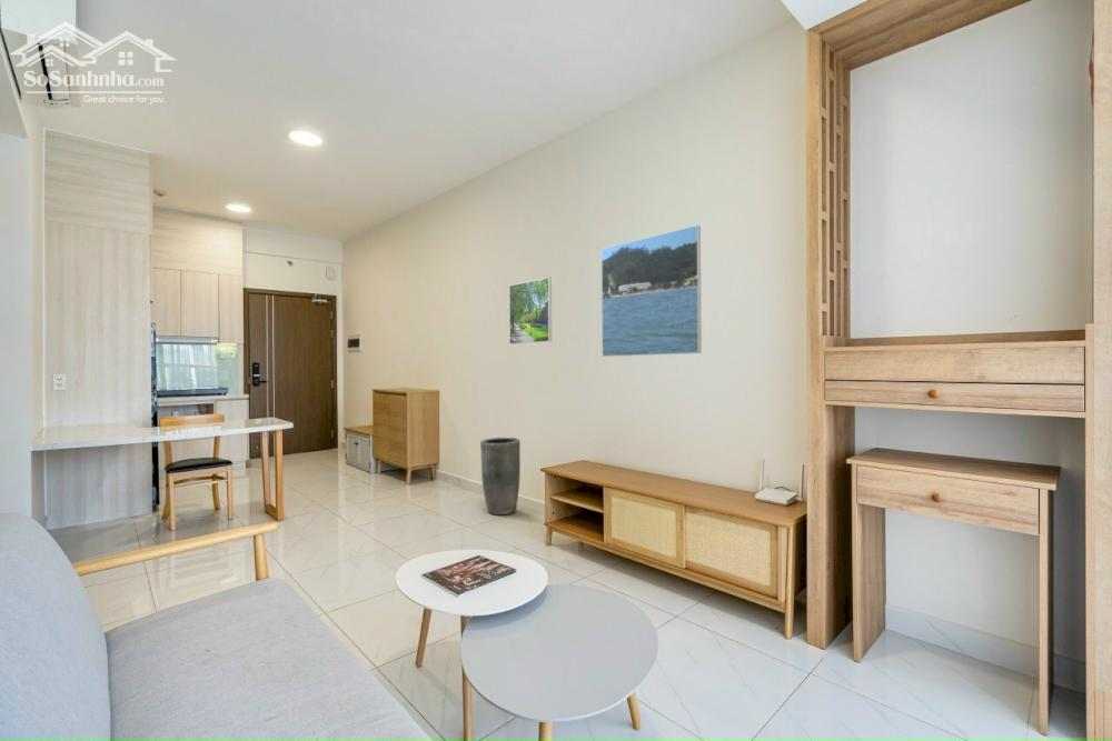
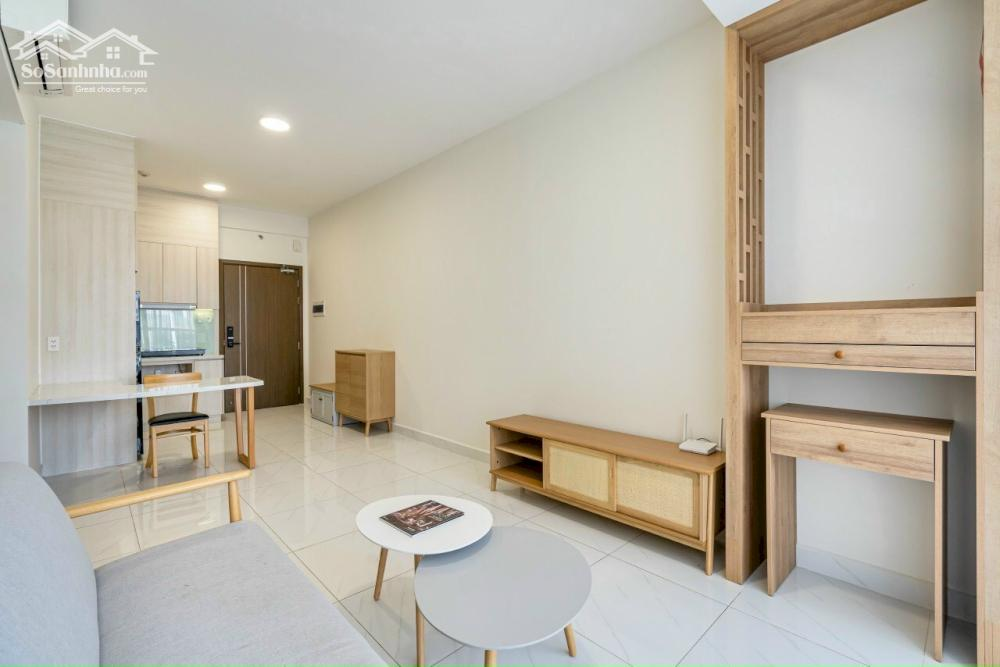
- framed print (647, 297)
- vase (500, 475)
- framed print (529, 312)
